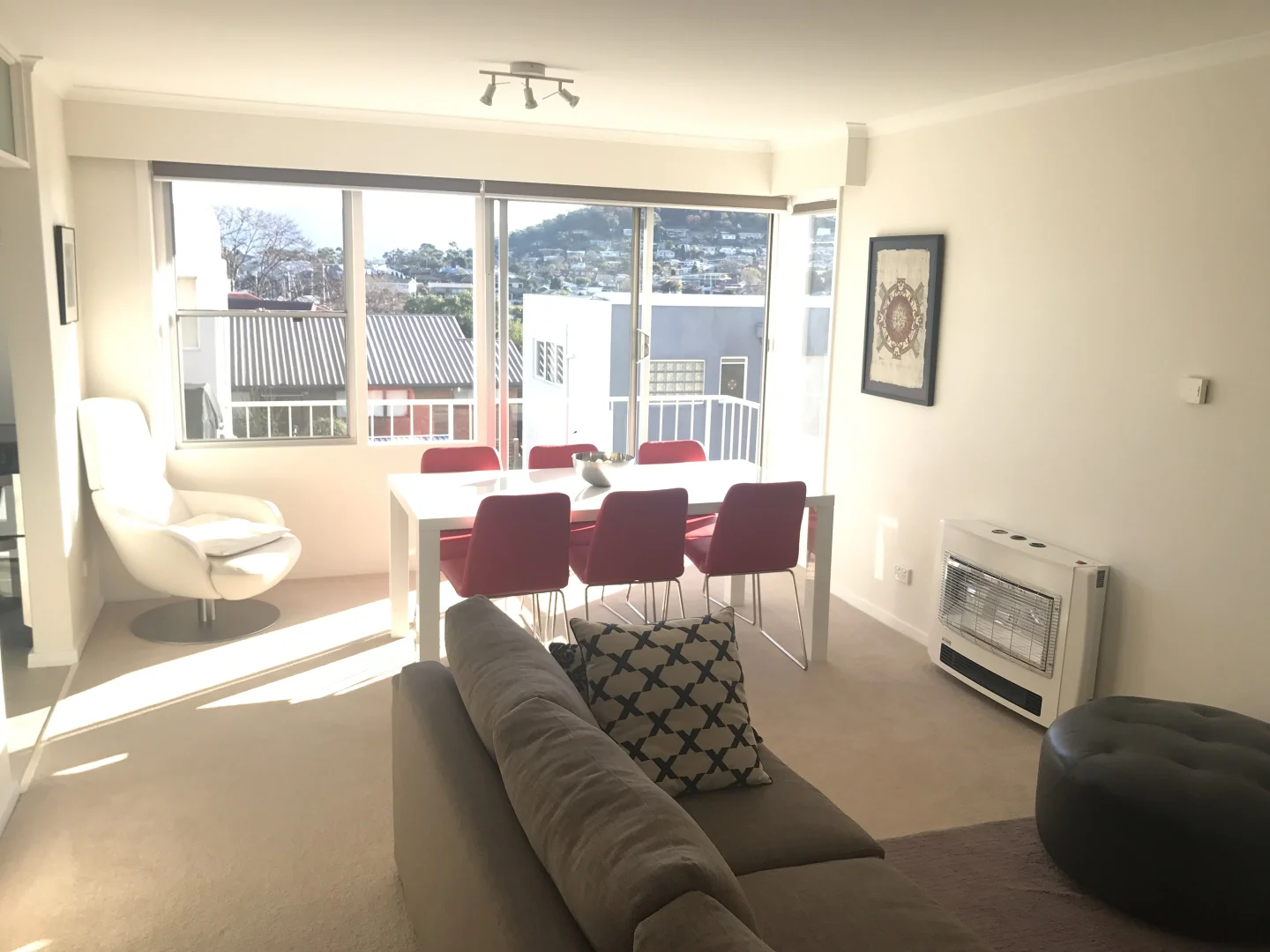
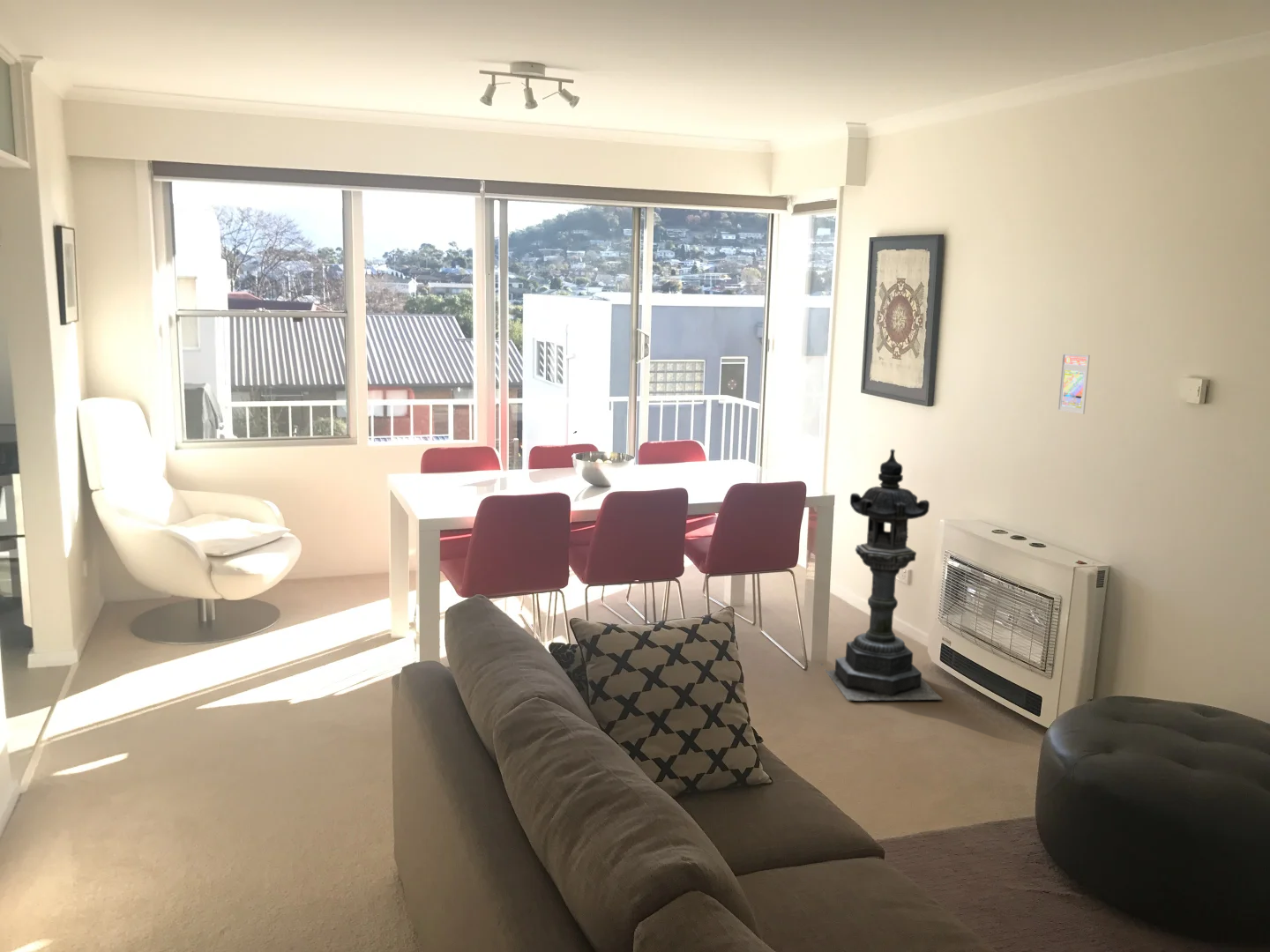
+ trading card display case (1073, 383)
+ lantern (885, 567)
